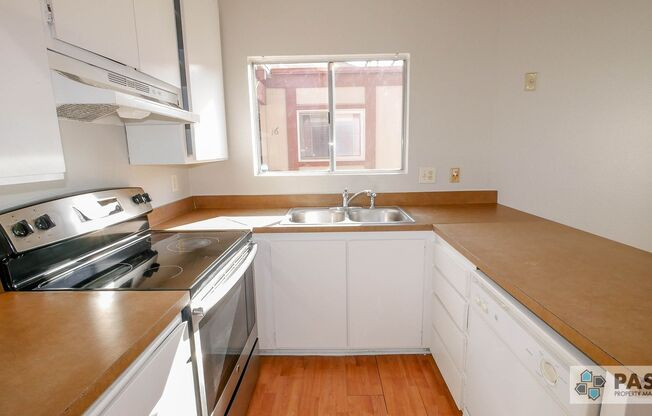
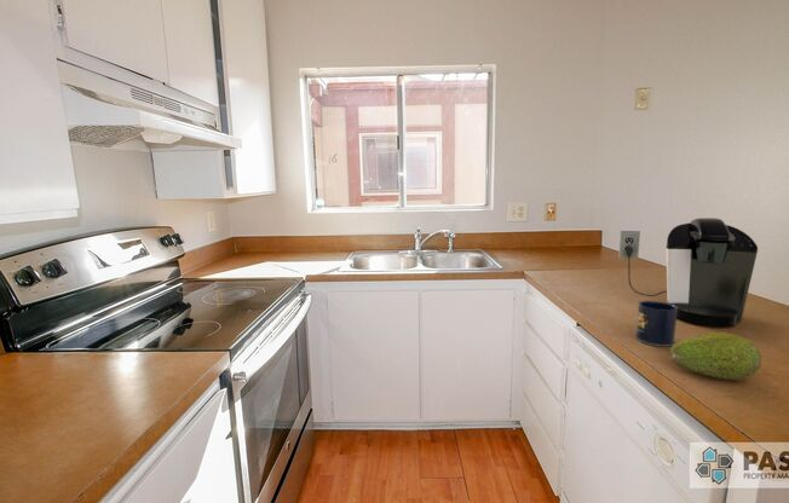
+ coffee maker (681, 266)
+ mug (652, 319)
+ fruit (714, 354)
